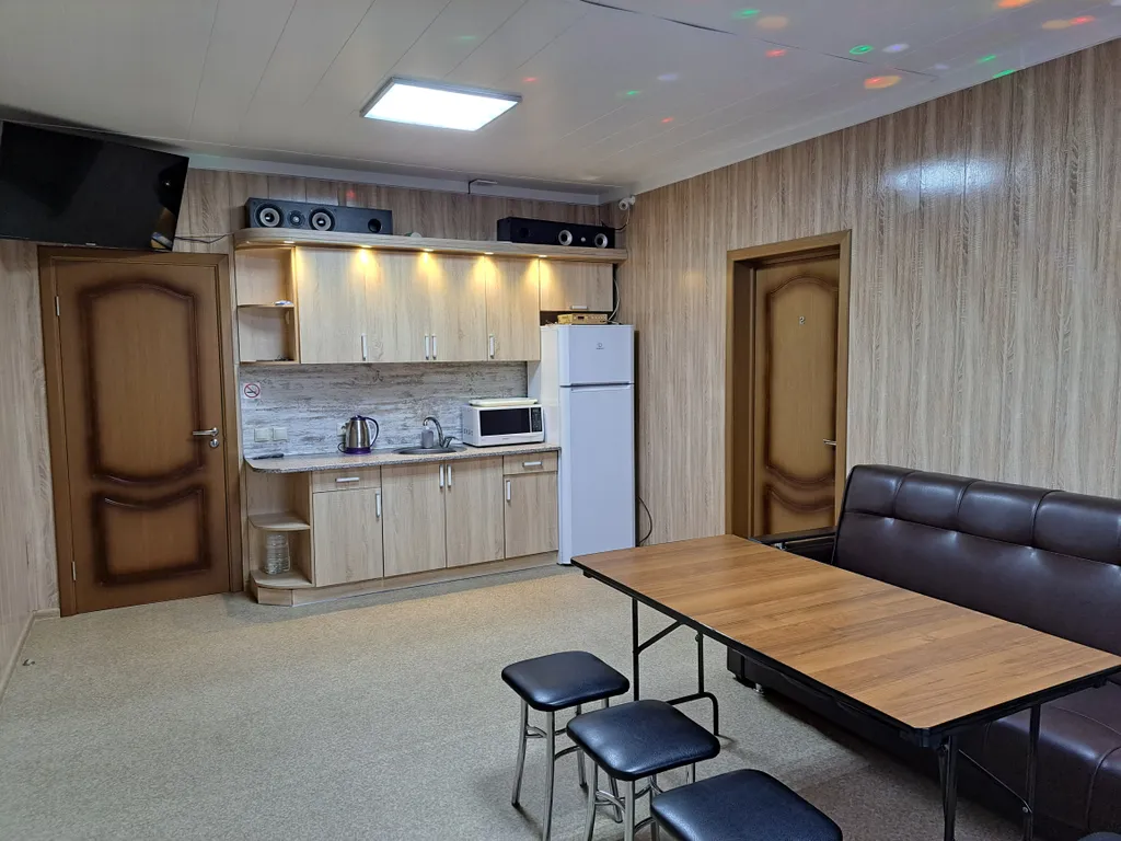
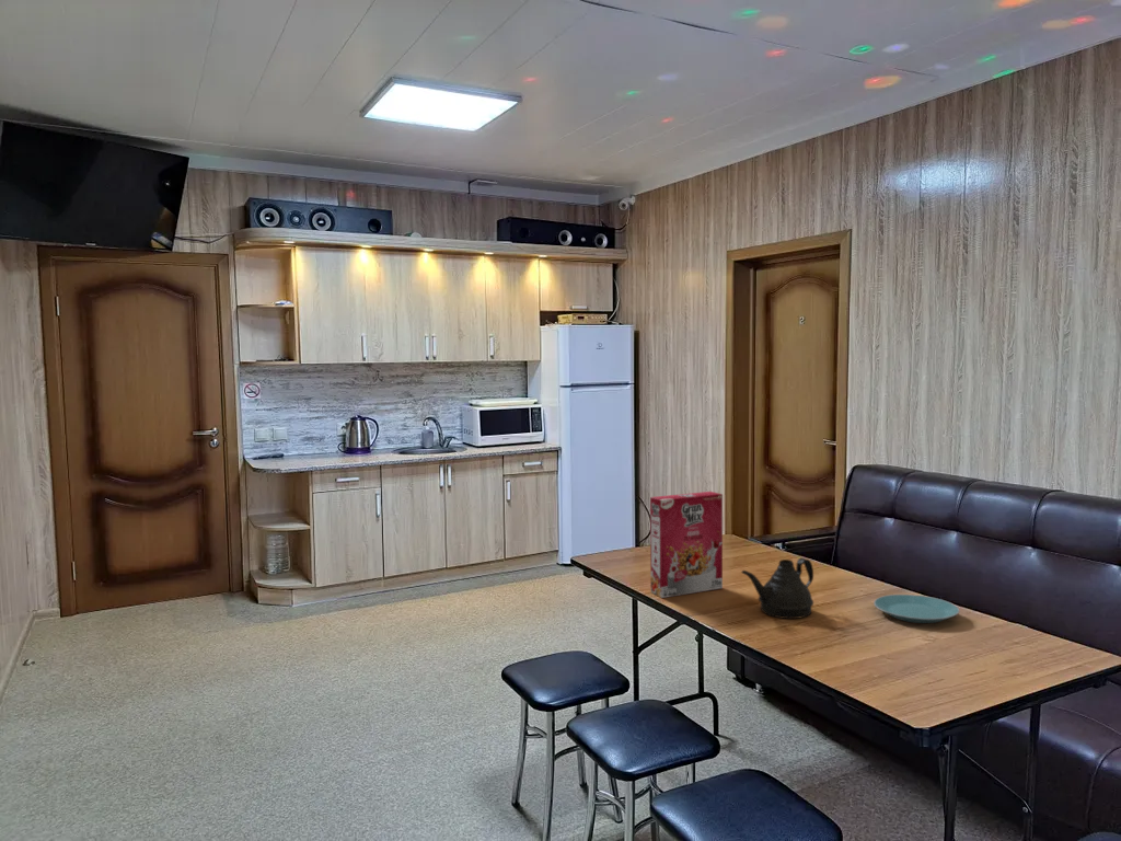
+ plate (915, 610)
+ cereal box (686, 543)
+ teapot (776, 587)
